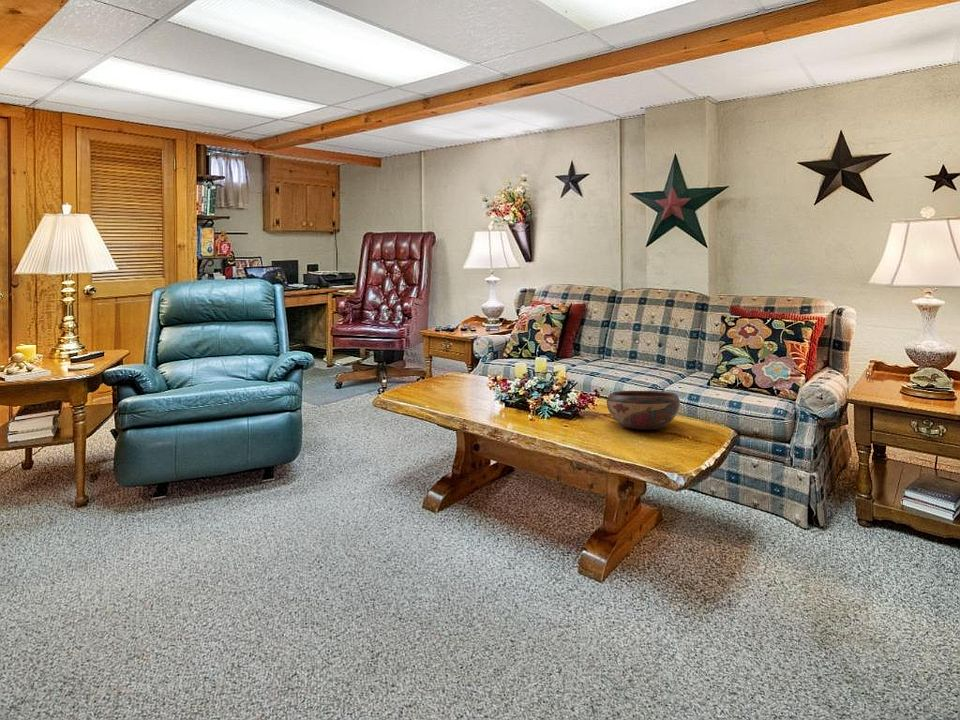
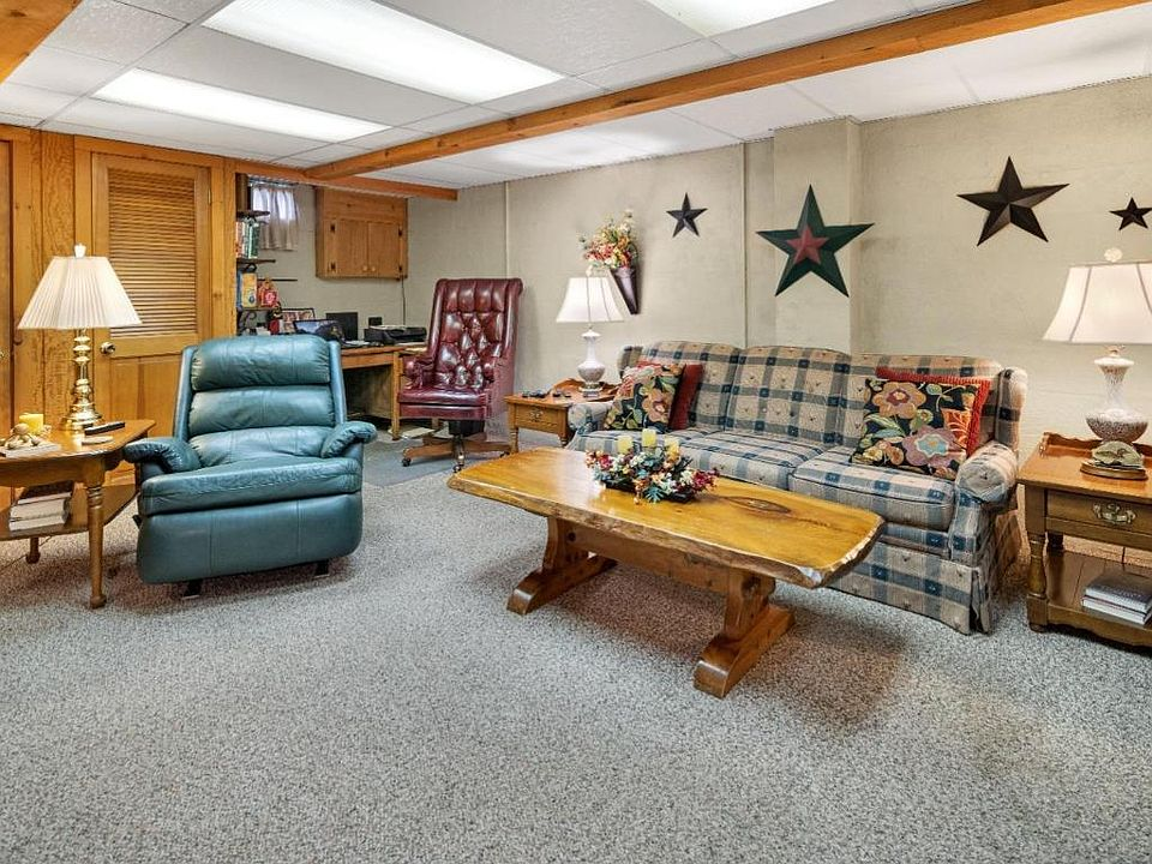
- decorative bowl (642, 409)
